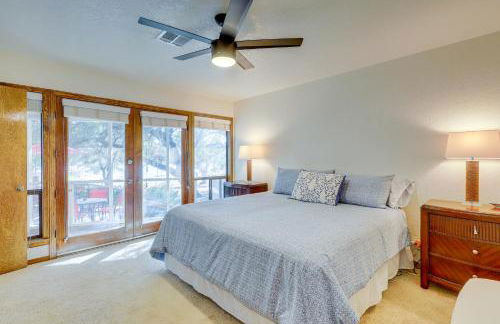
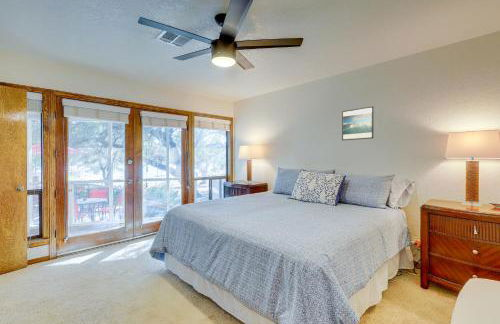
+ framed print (357, 124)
